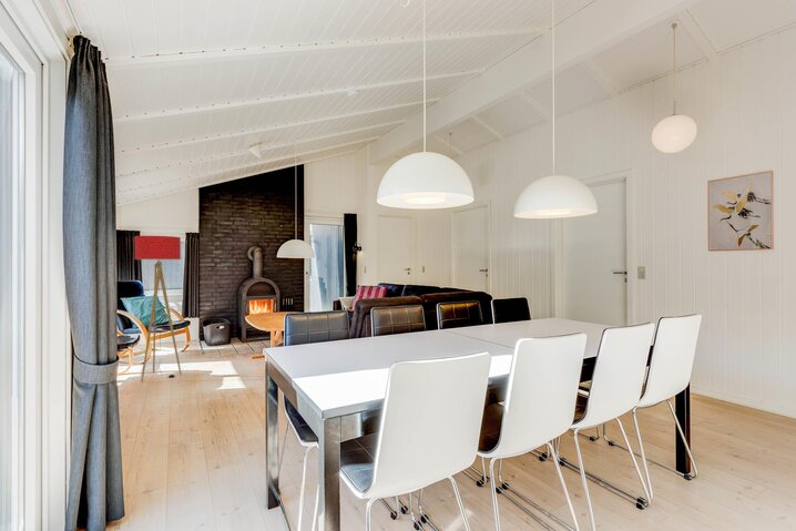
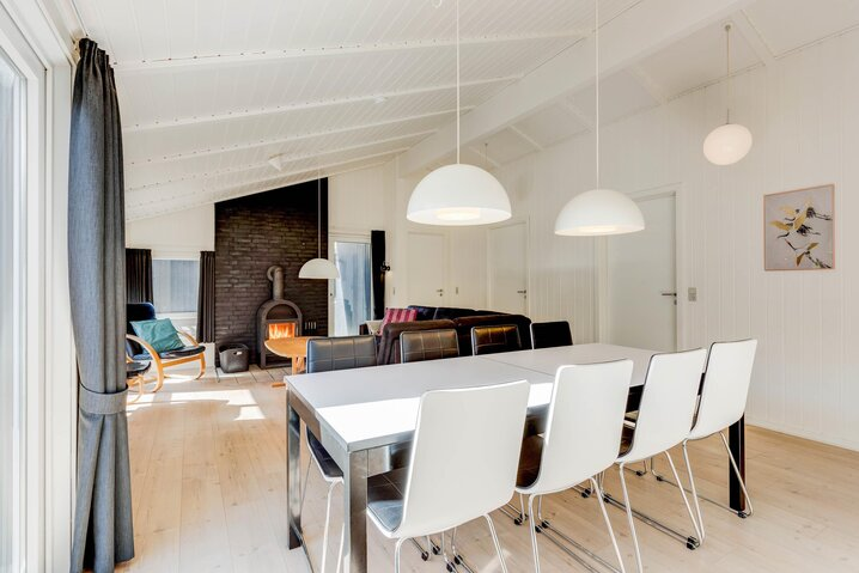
- floor lamp (156, 305)
